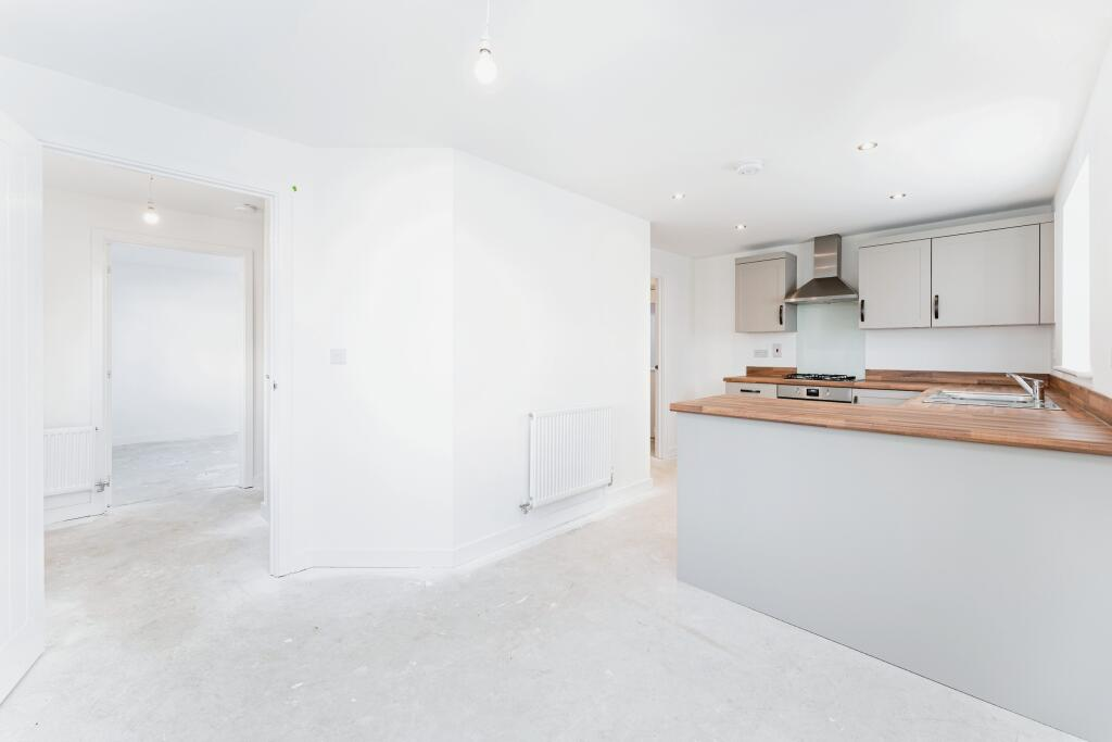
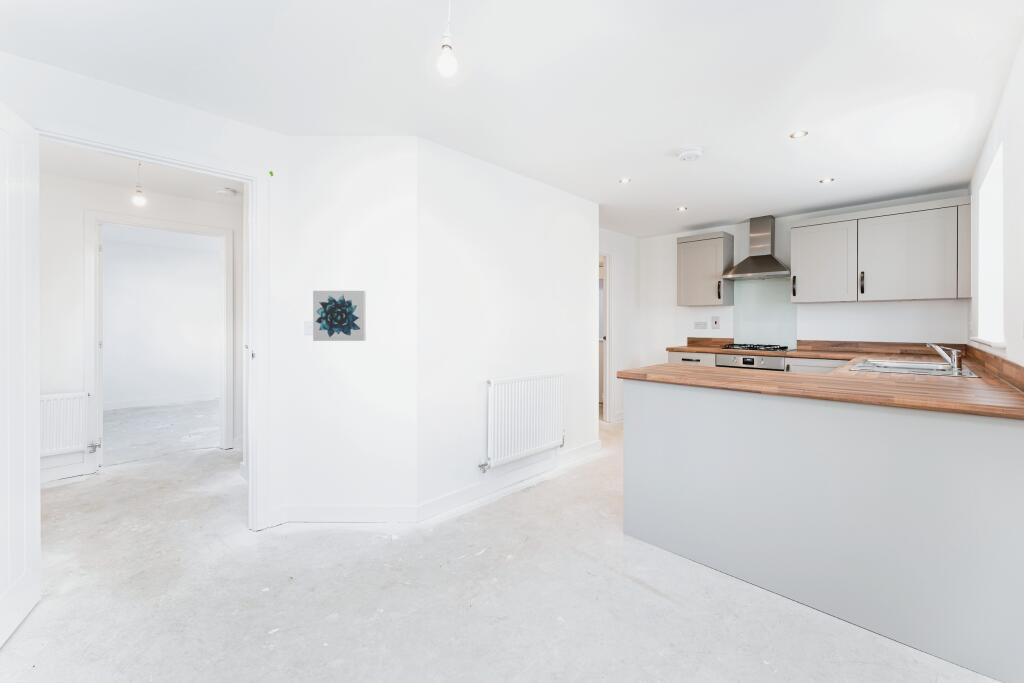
+ wall art (339, 315)
